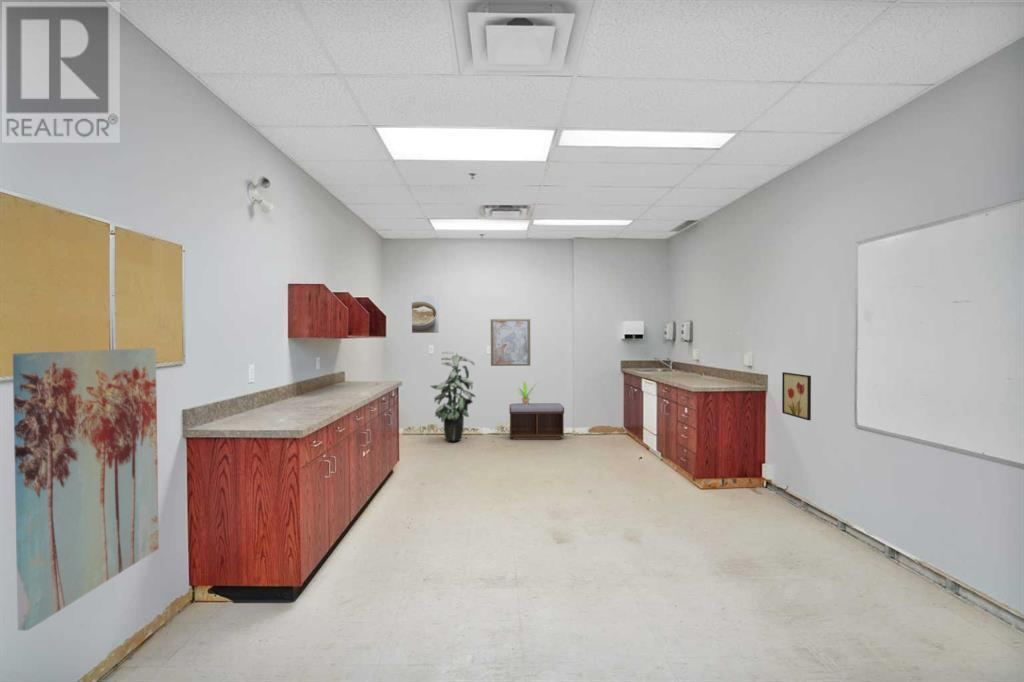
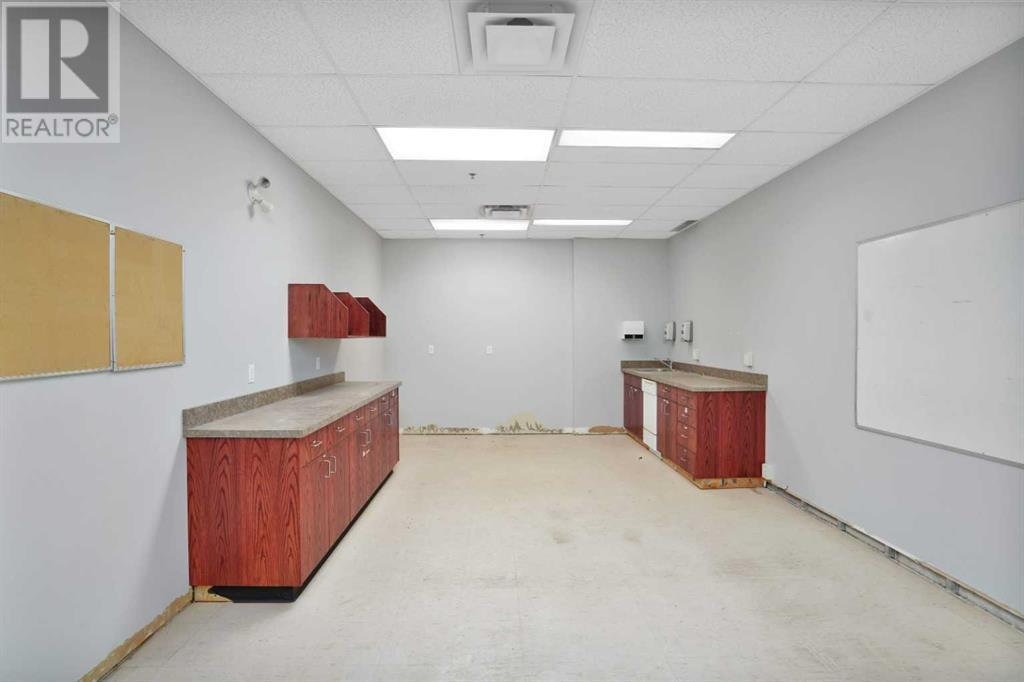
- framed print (425, 314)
- potted plant (525, 393)
- wall art (97, 467)
- bench (536, 420)
- wall art (510, 342)
- wall art (796, 395)
- indoor plant (453, 396)
